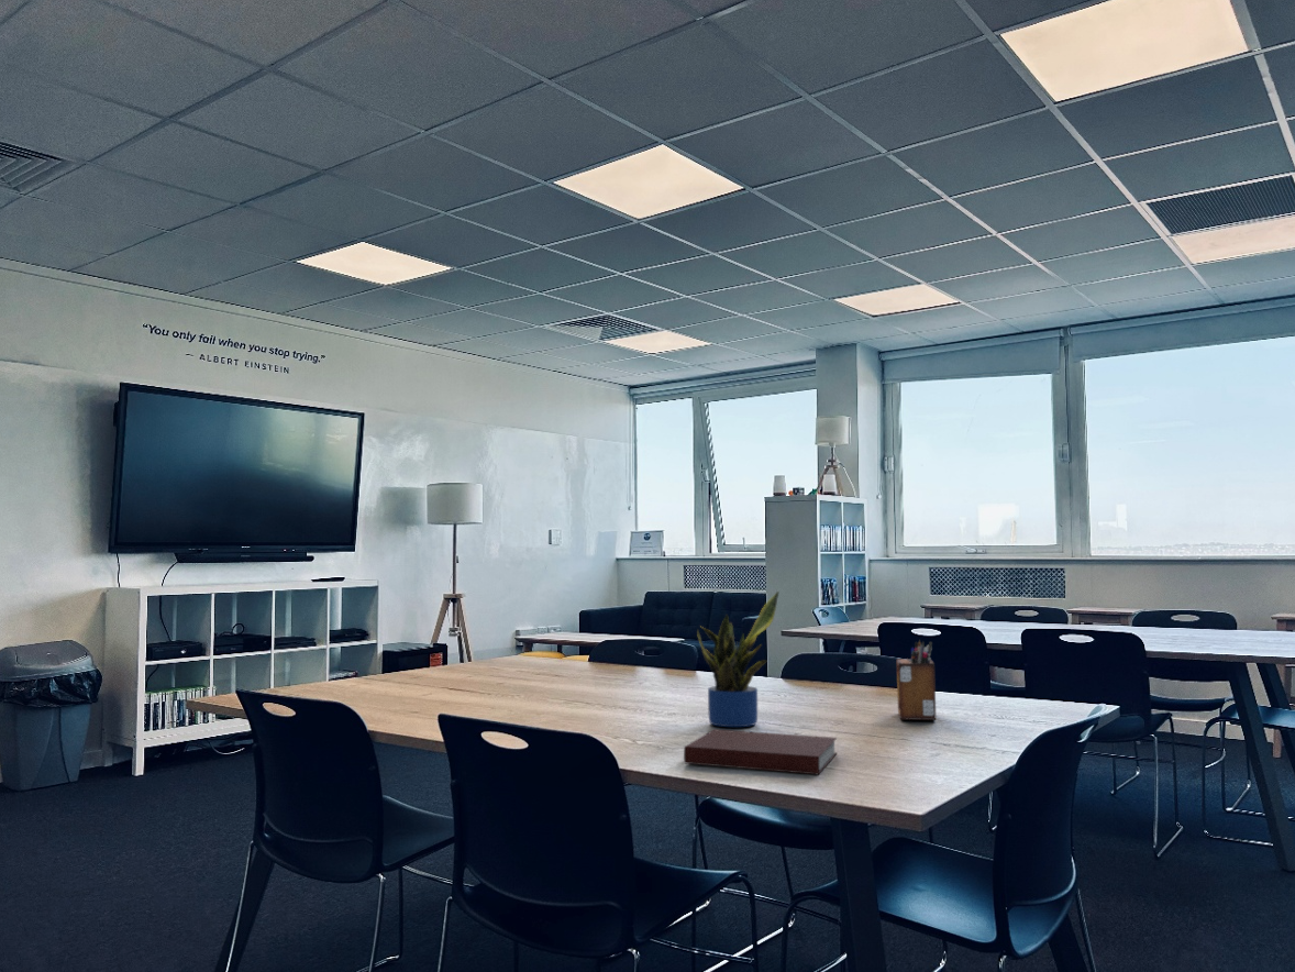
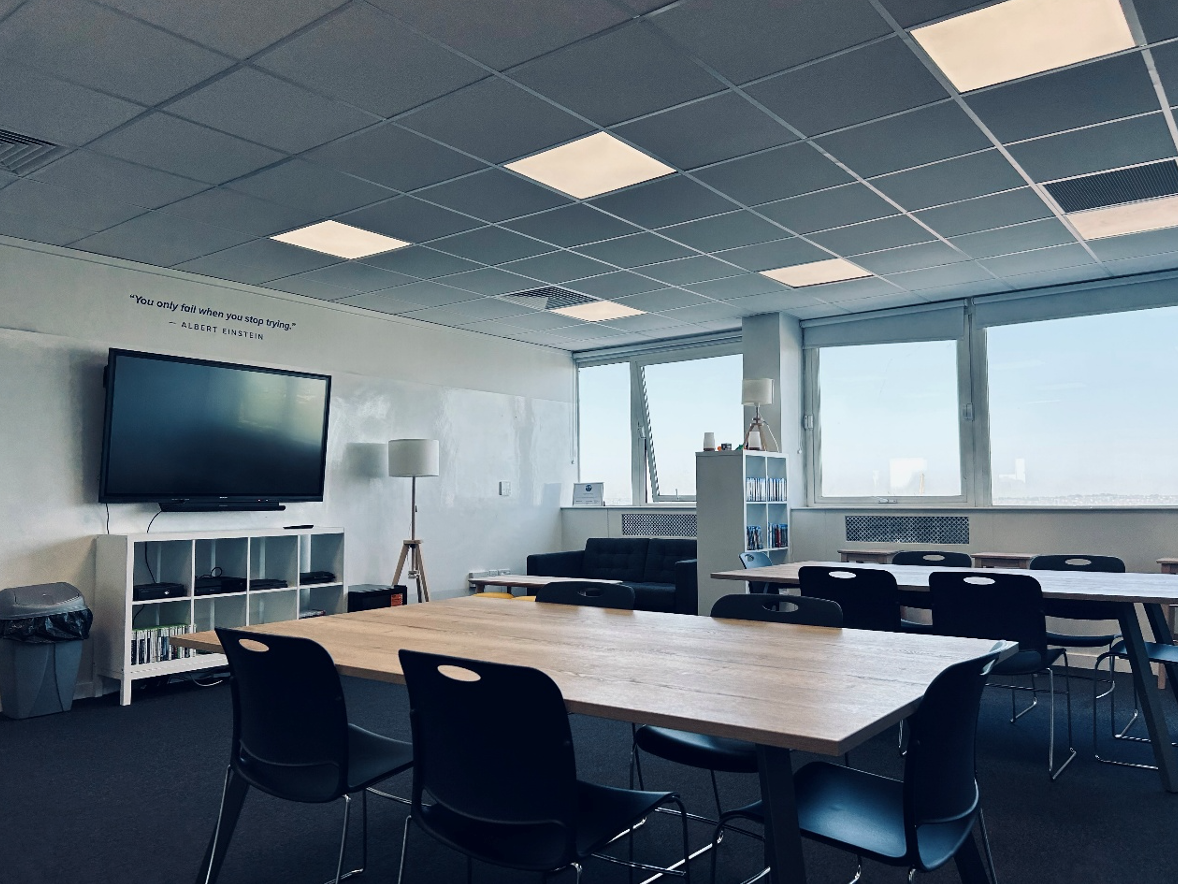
- desk organizer (915, 677)
- notebook (762, 750)
- potted plant (739, 655)
